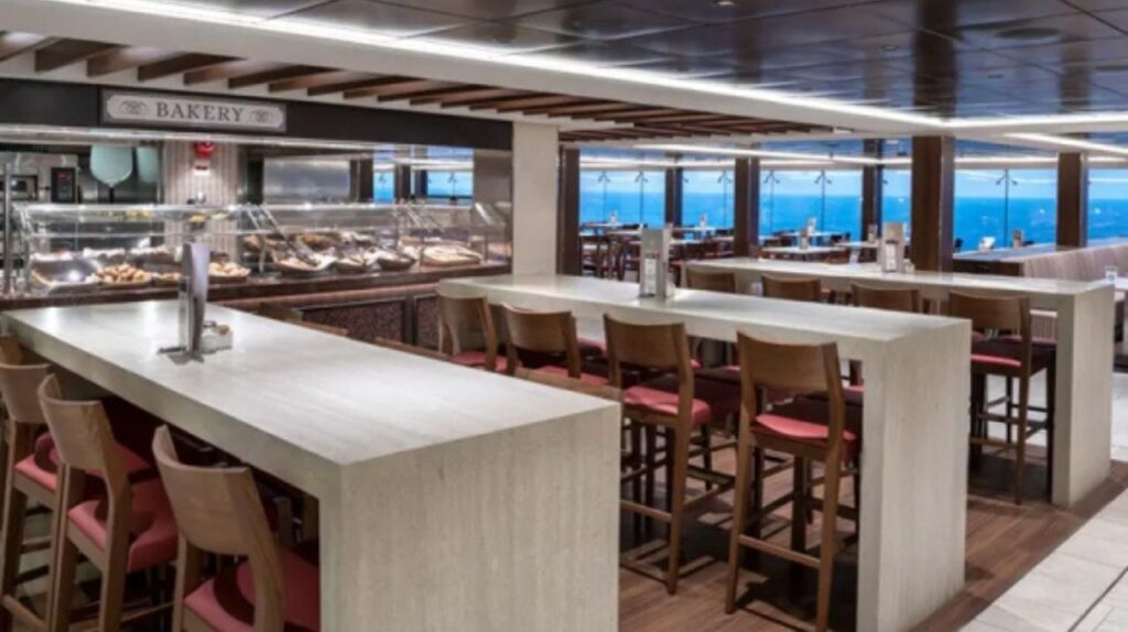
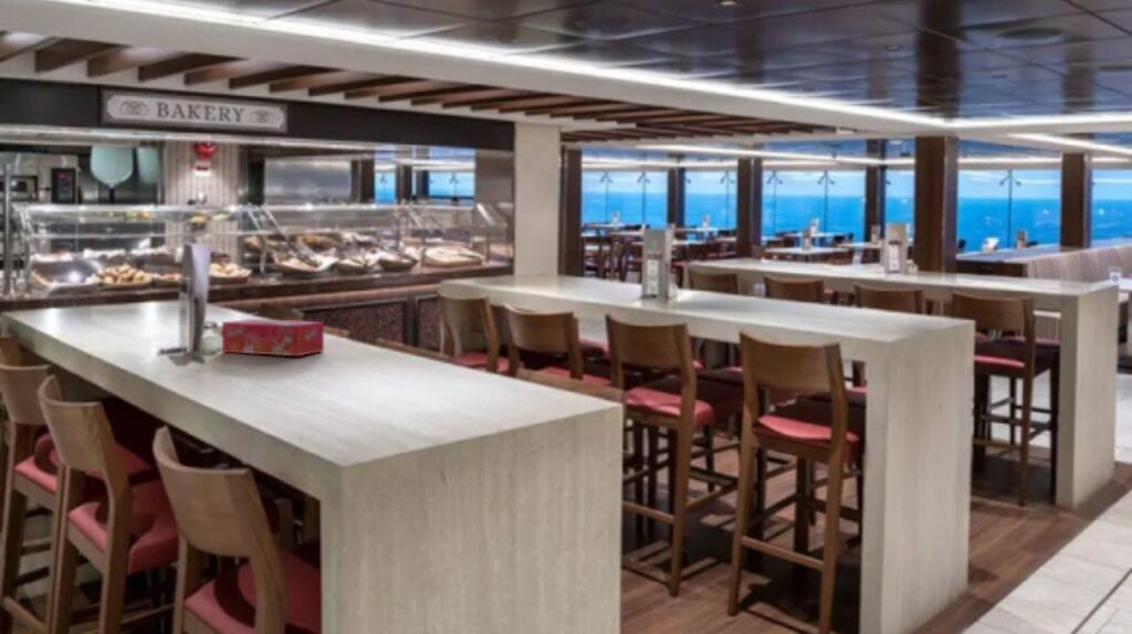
+ tissue box (273, 337)
